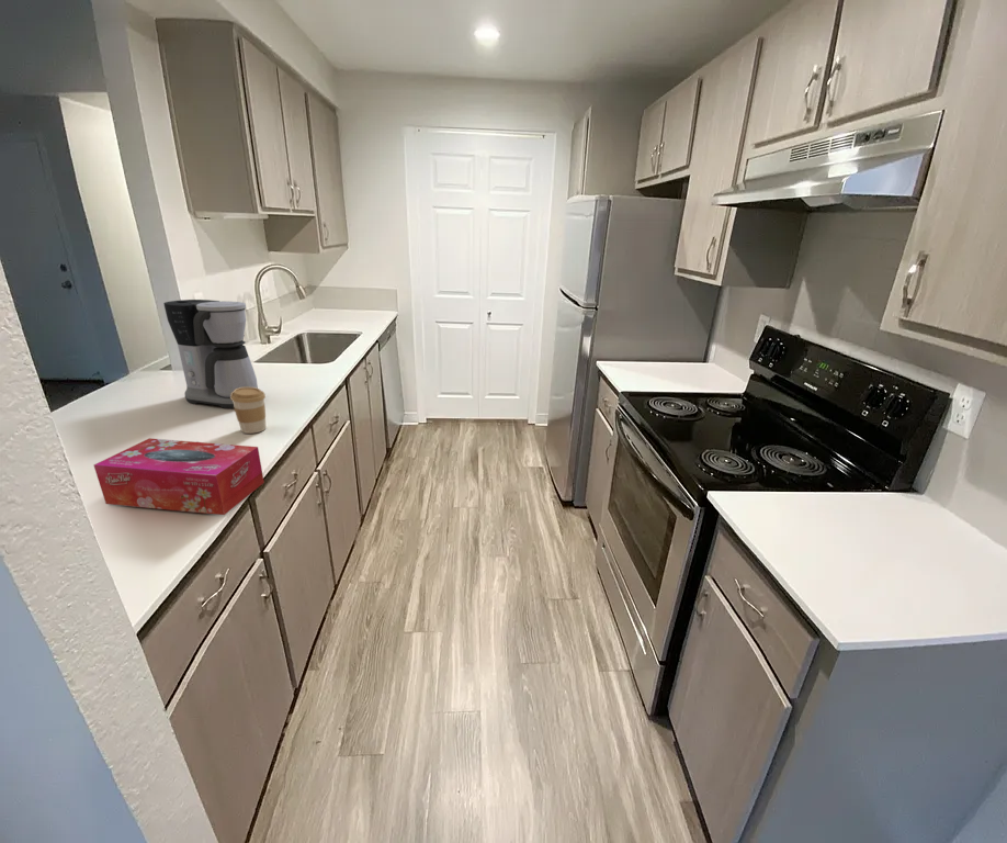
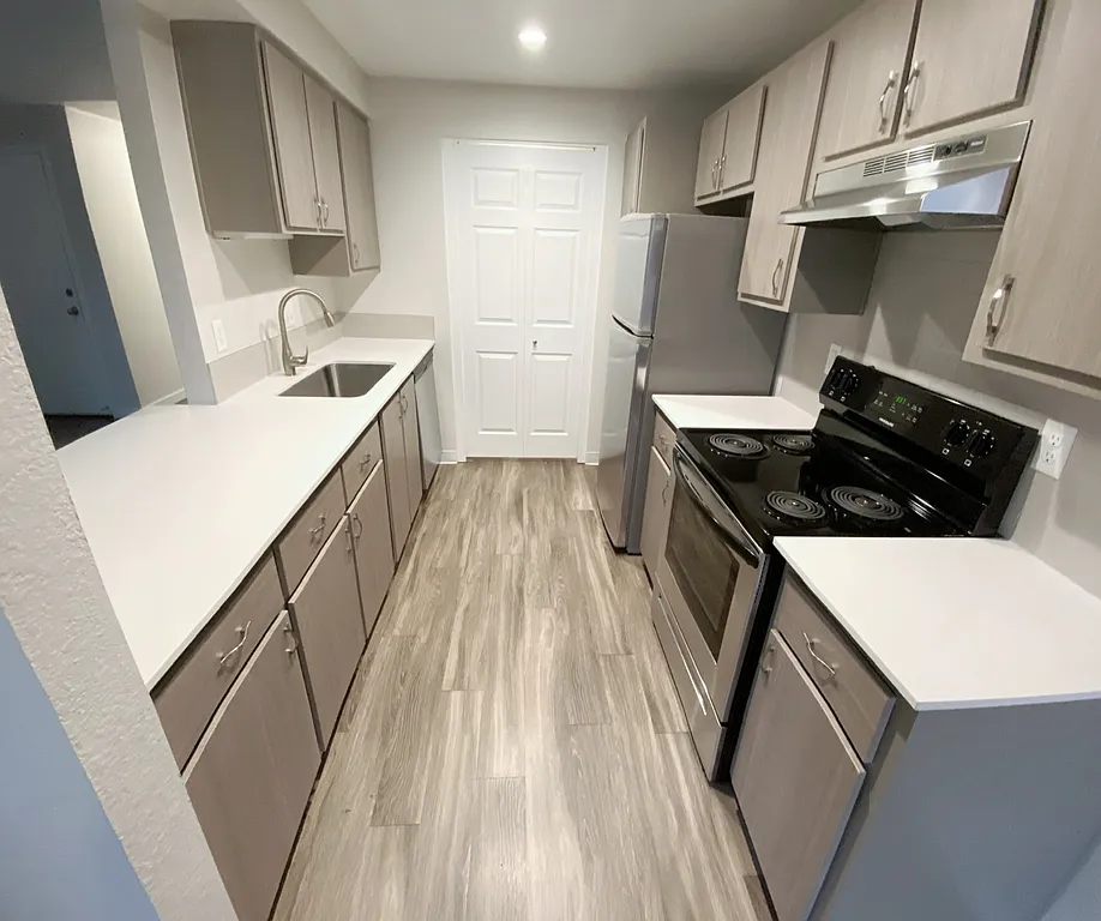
- tissue box (184, 474)
- coffee maker (210, 353)
- coffee cup (250, 409)
